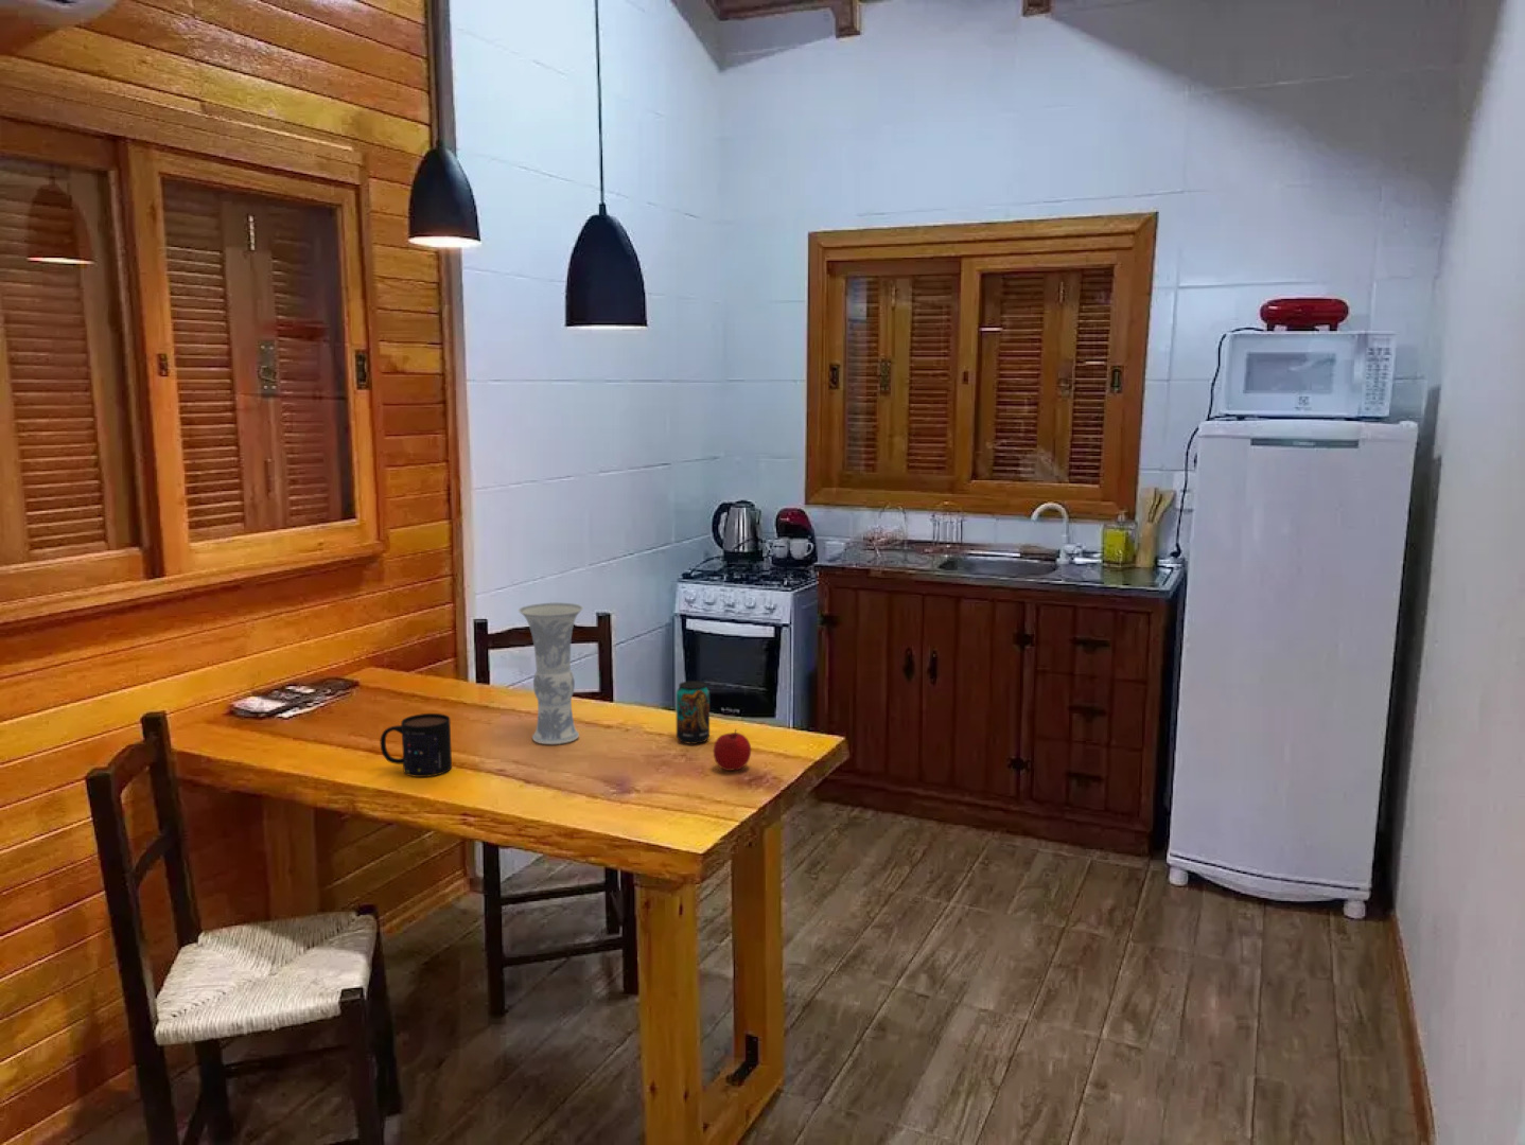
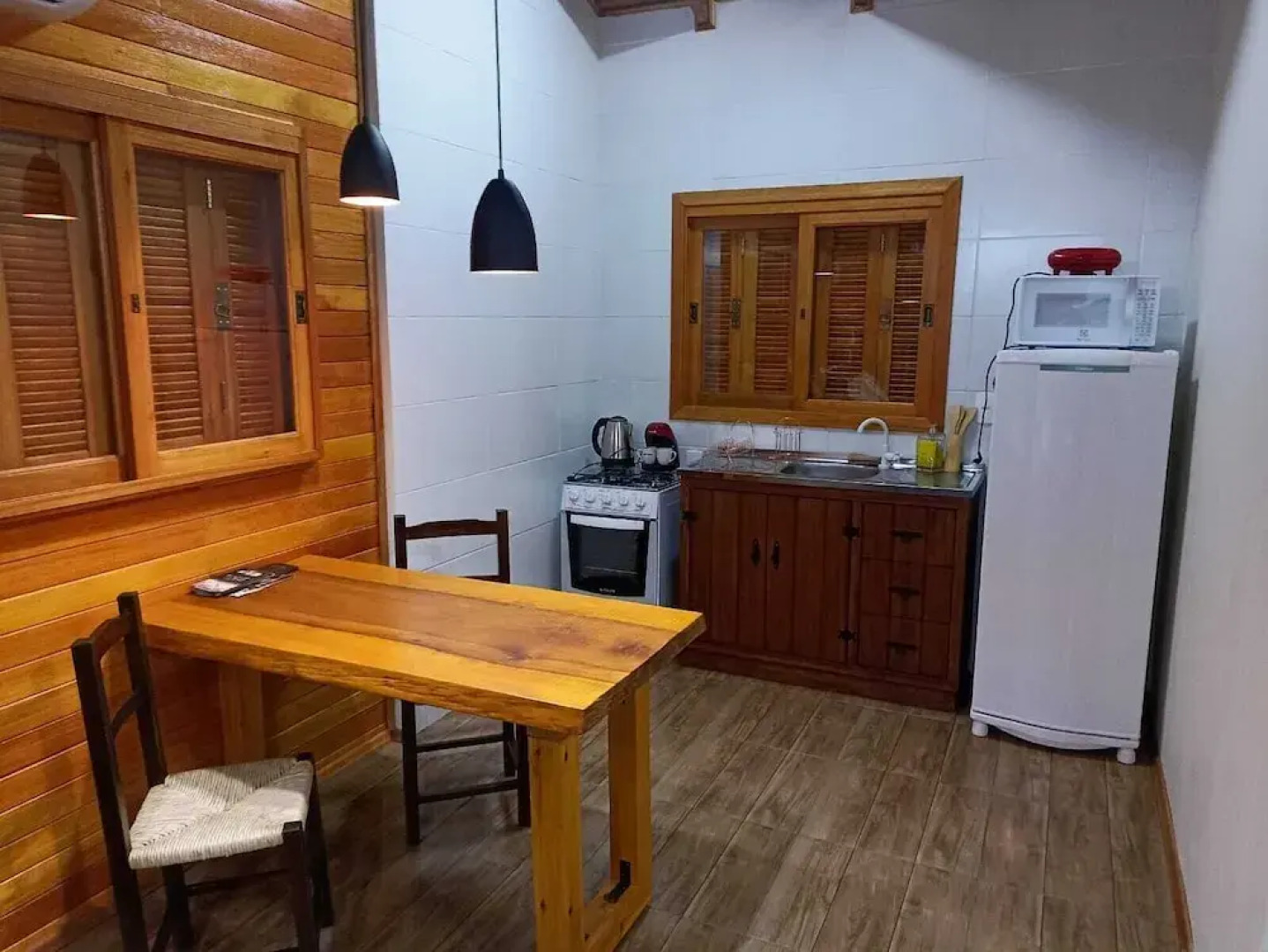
- mug (415, 744)
- vase (552, 674)
- beverage can (693, 711)
- apple (731, 747)
